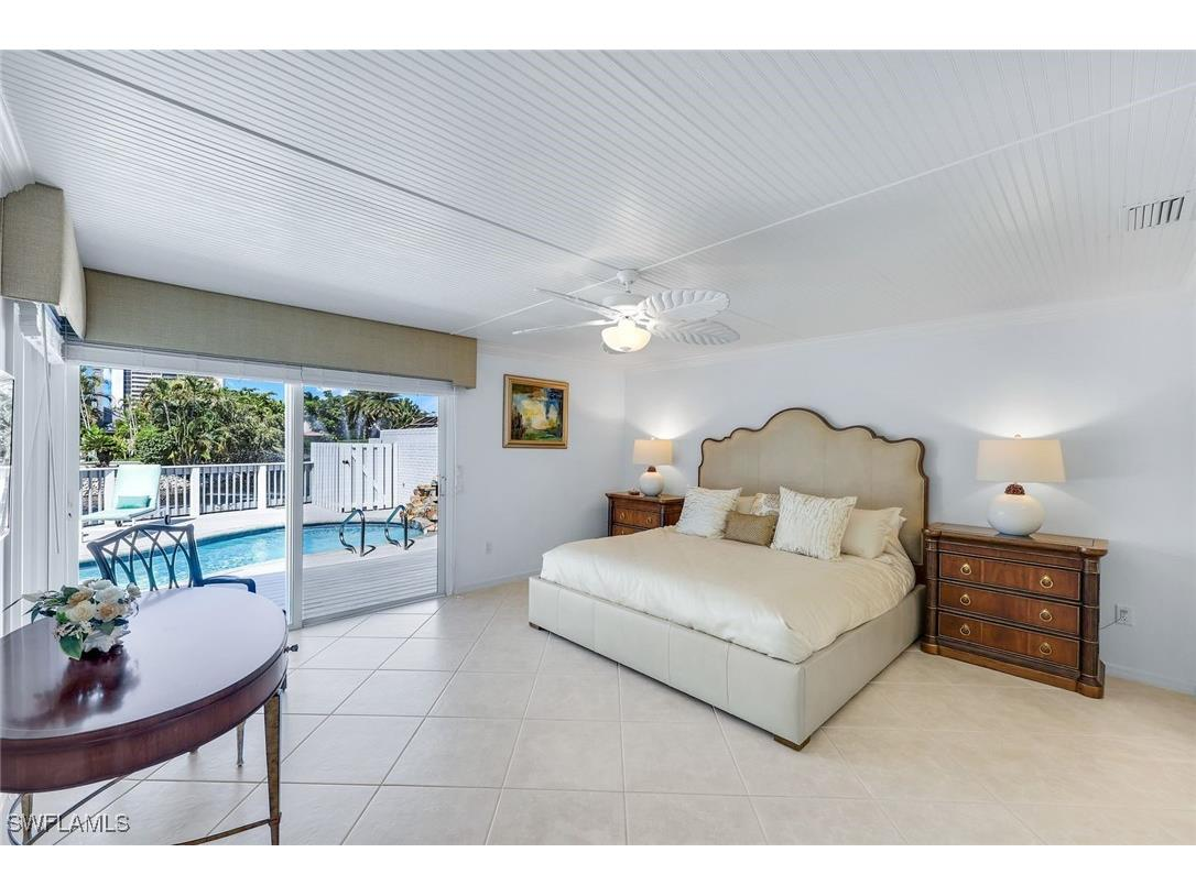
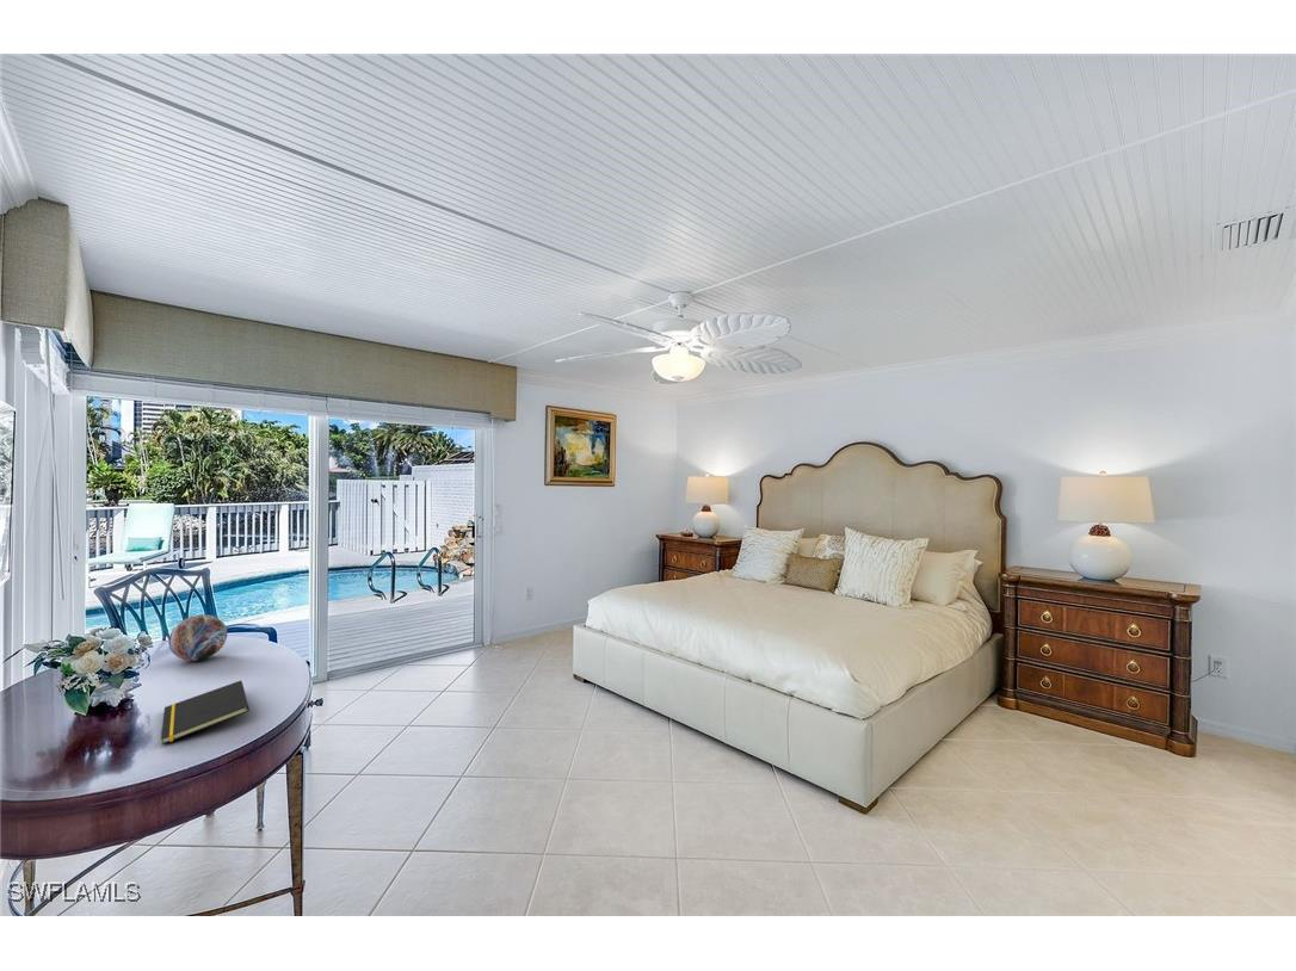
+ decorative orb (198, 637)
+ notepad (205, 709)
